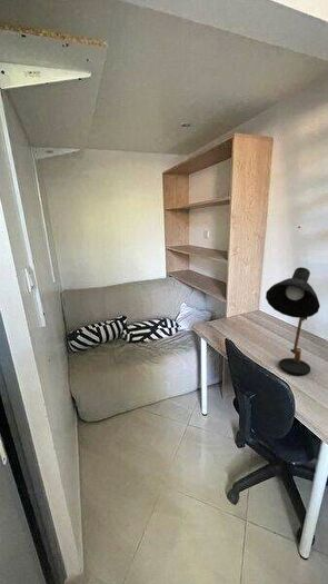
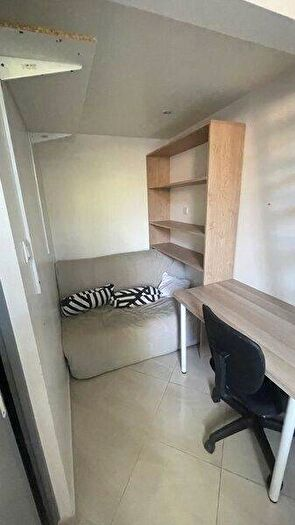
- desk lamp (298, 323)
